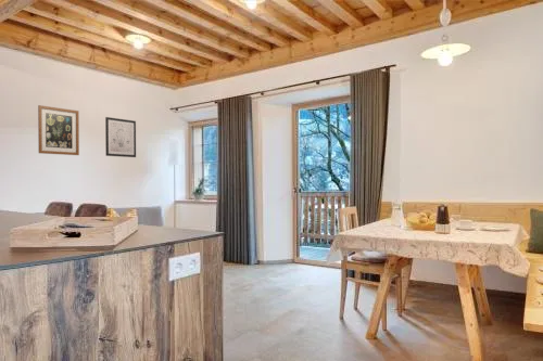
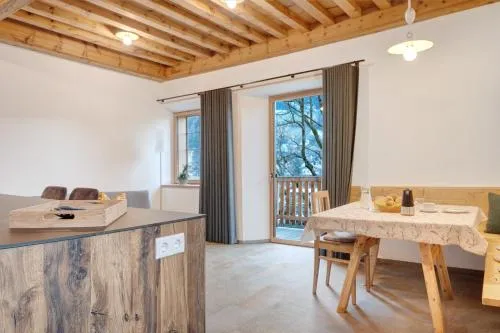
- wall art (121, 138)
- wall art (59, 131)
